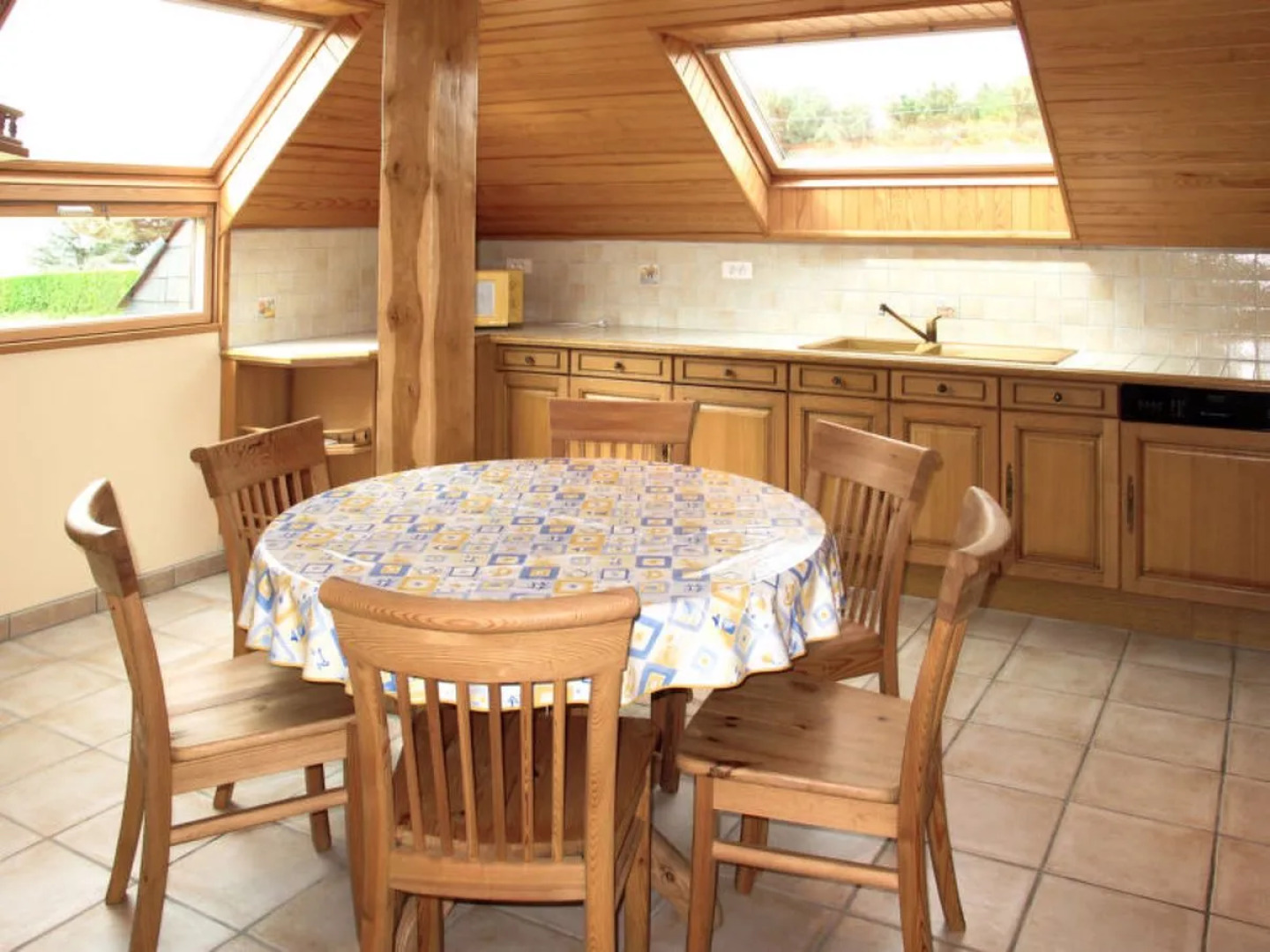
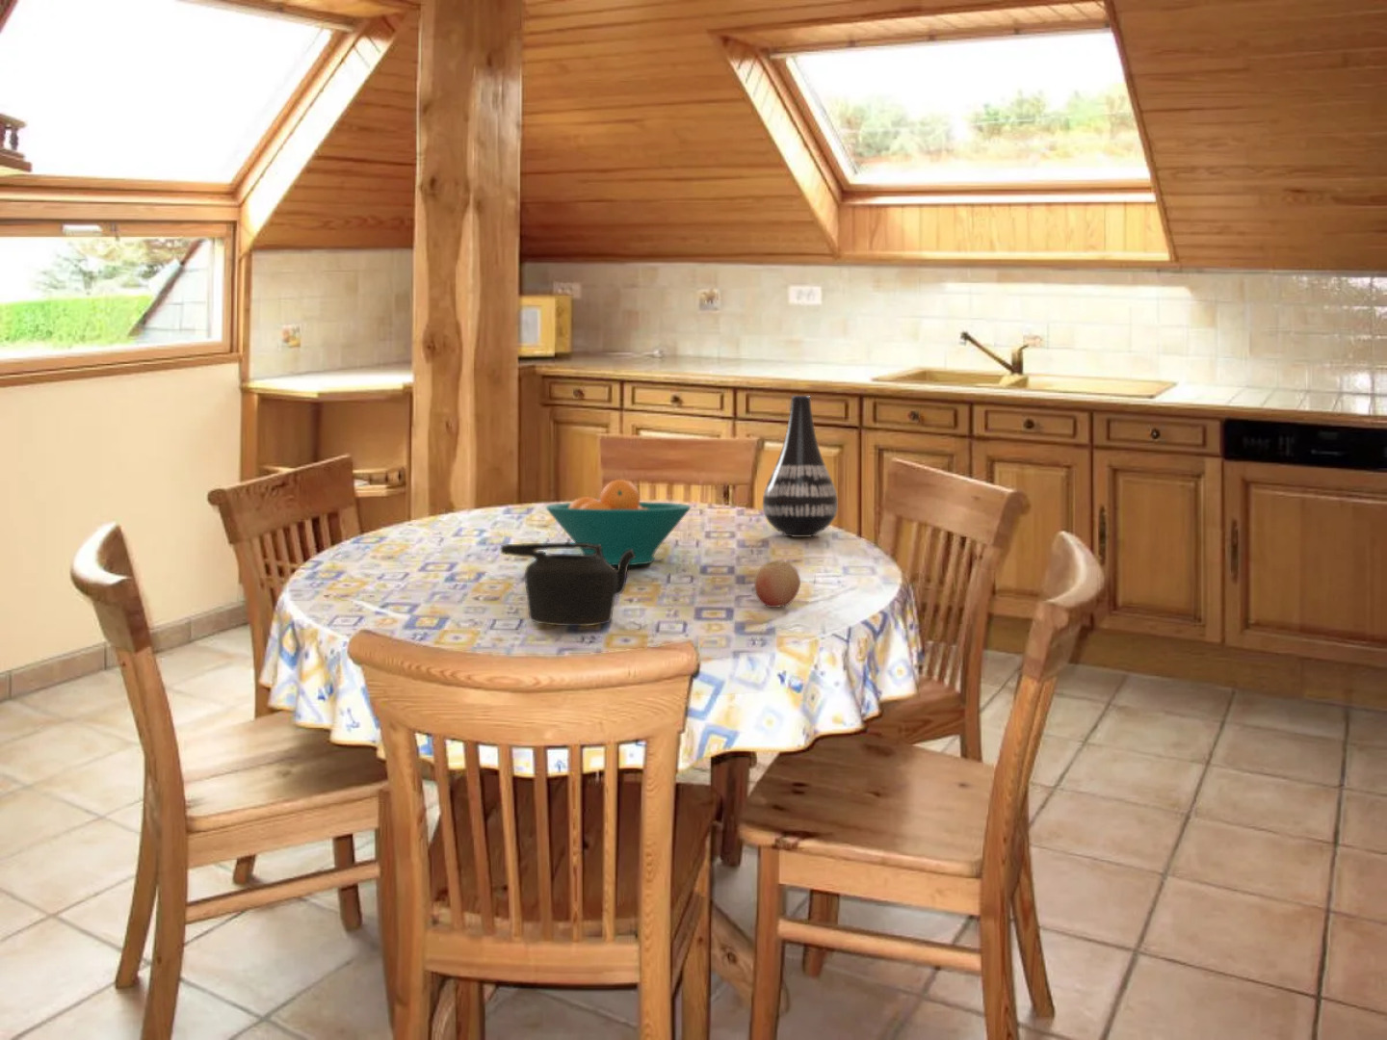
+ fruit bowl (618, 521)
+ teapot (574, 581)
+ fruit (777, 583)
+ vase (801, 466)
